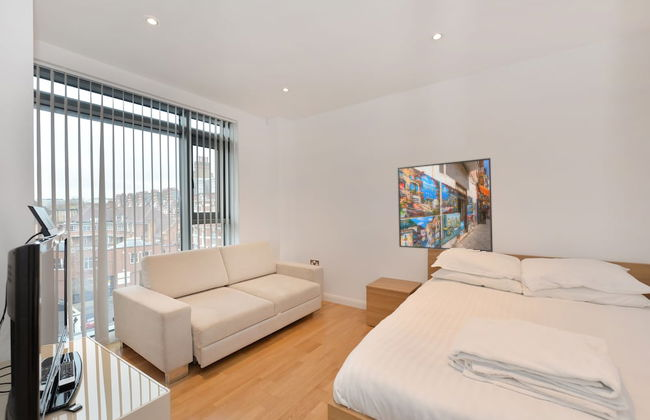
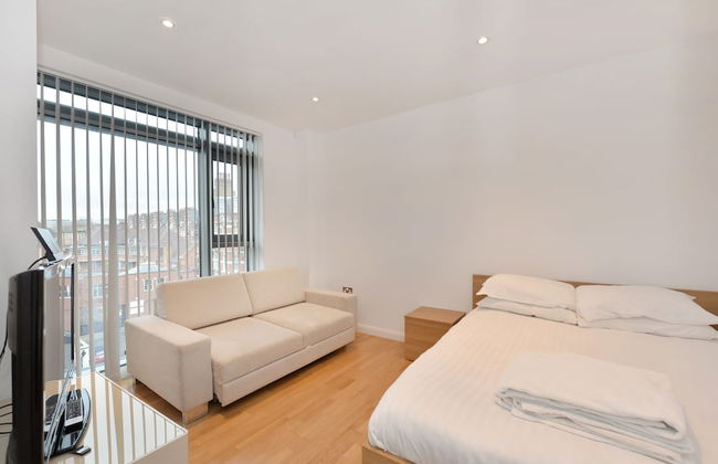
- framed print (441, 206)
